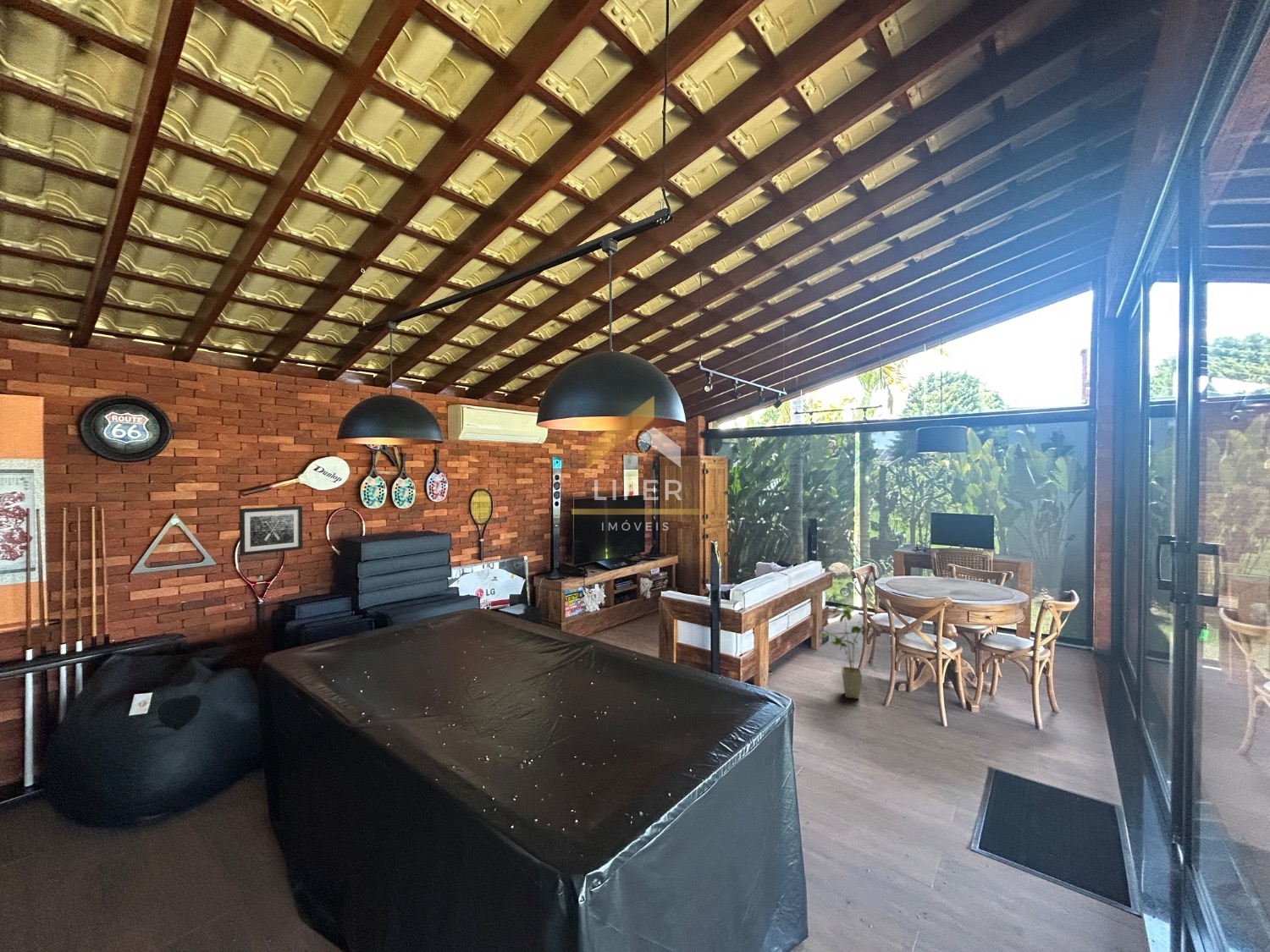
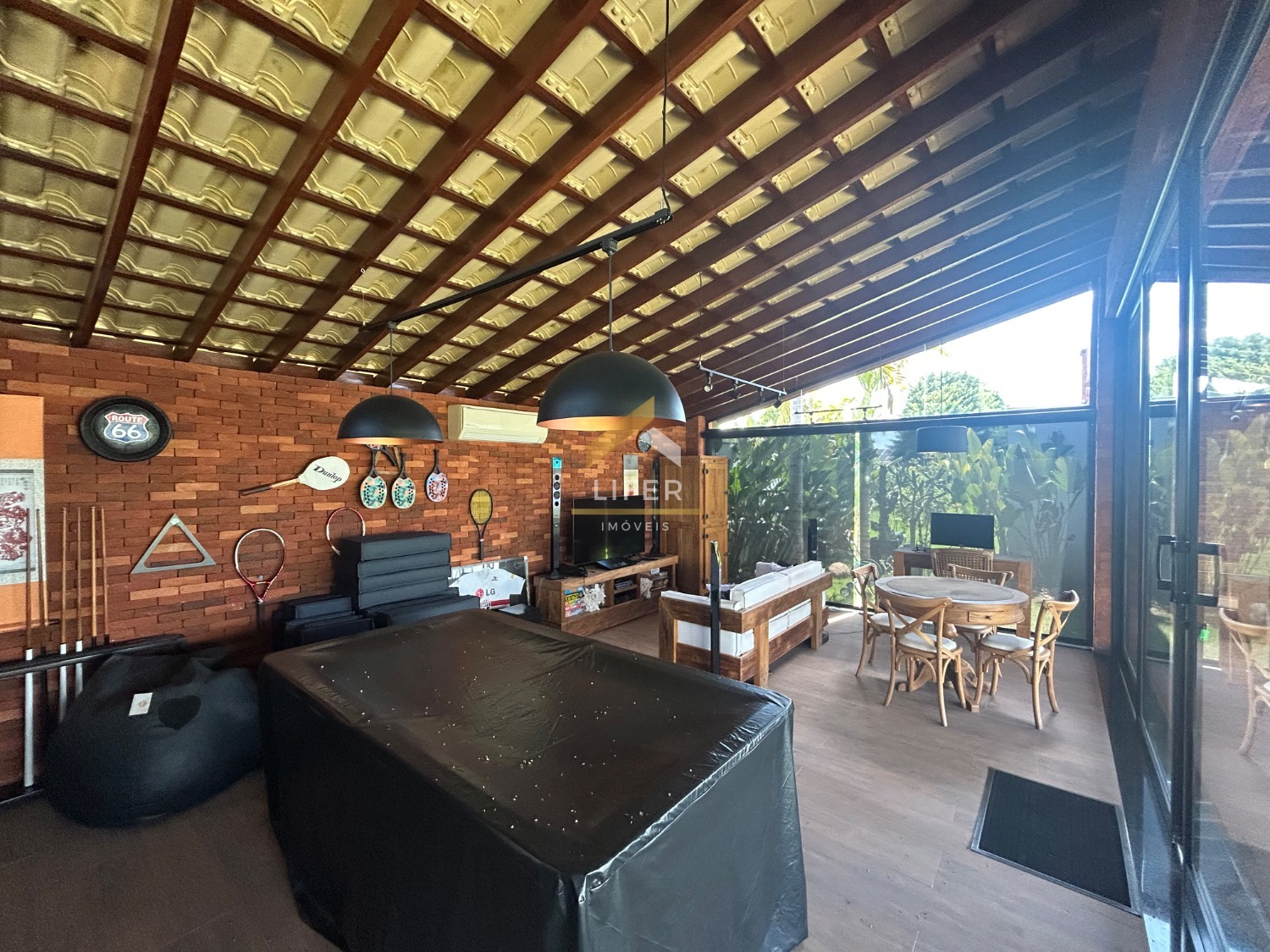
- wall art (272, 530)
- house plant (845, 650)
